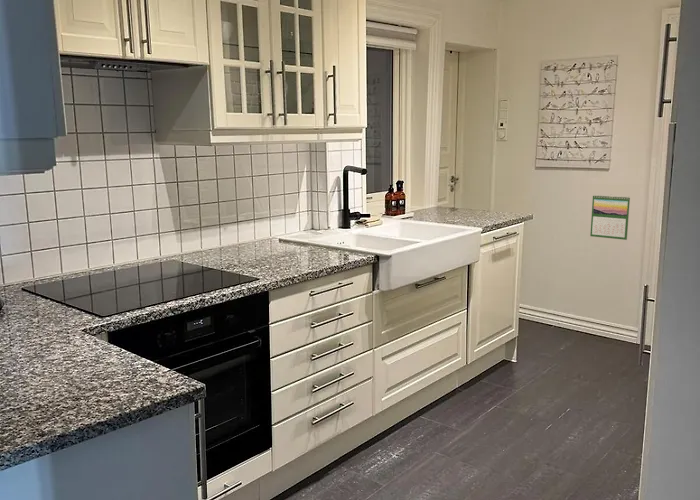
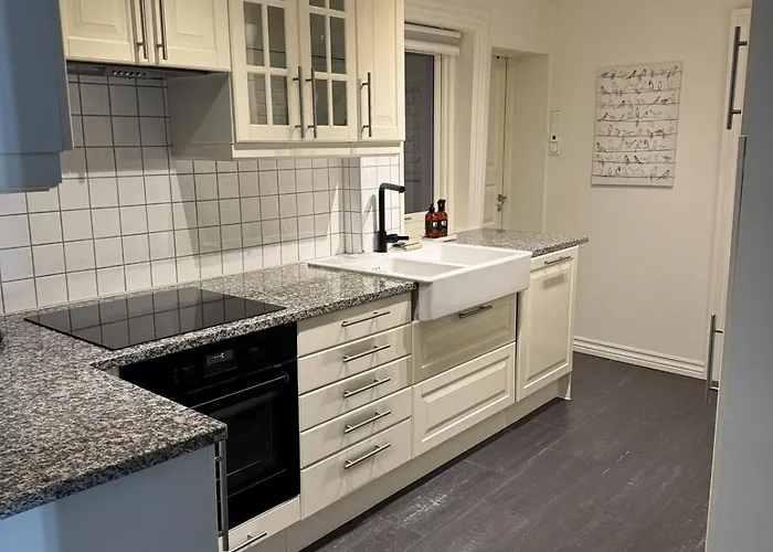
- calendar (609, 216)
